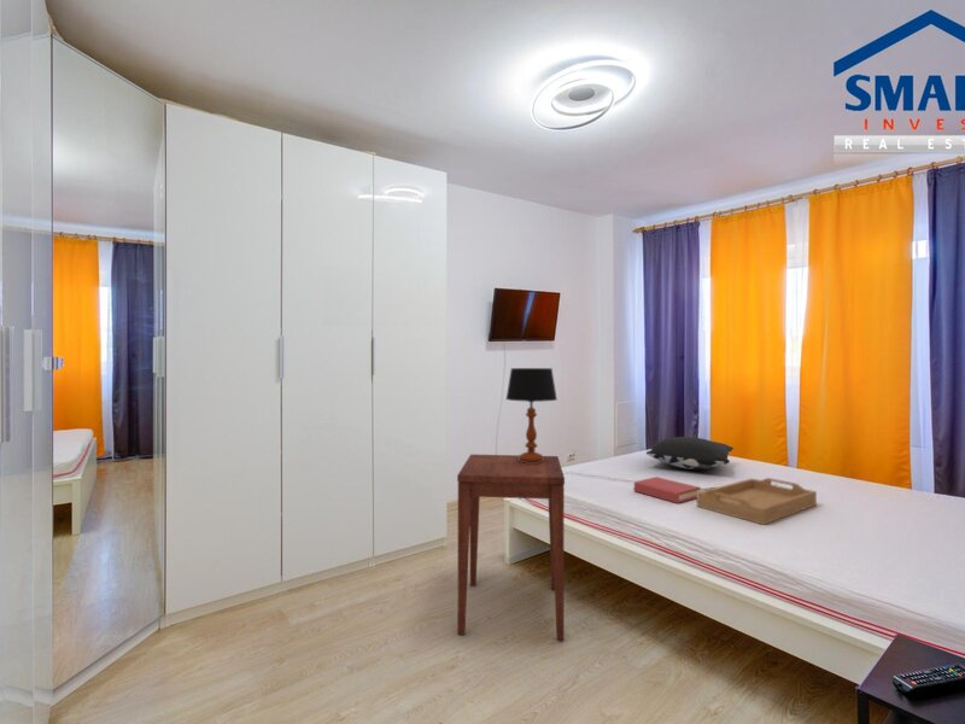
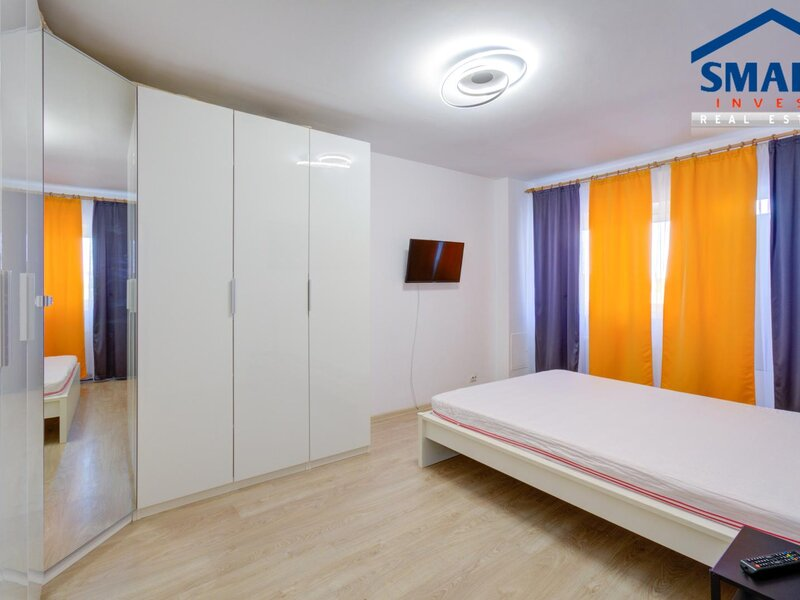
- side table (478, 530)
- serving tray (756, 496)
- table lamp (531, 414)
- pillow (691, 451)
- hardback book (666, 489)
